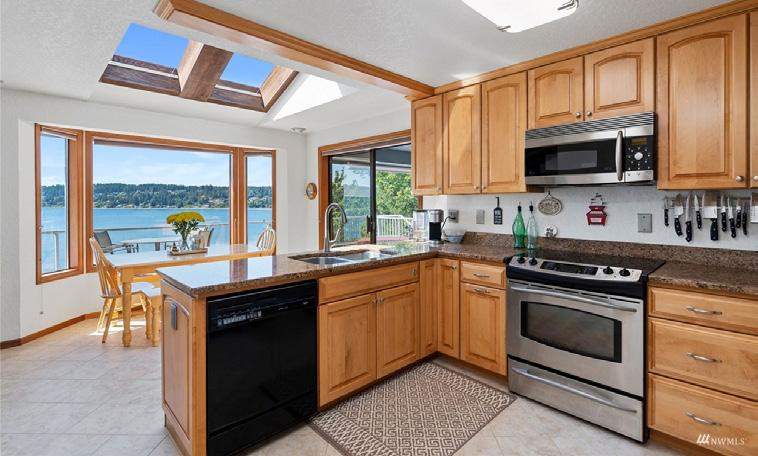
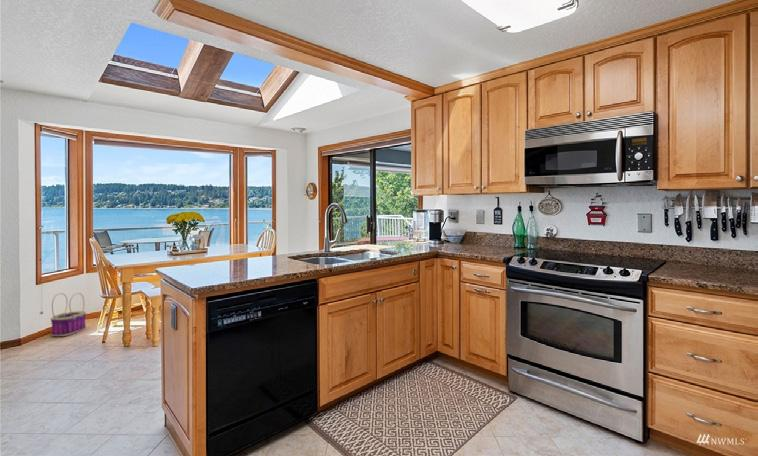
+ basket (69, 312)
